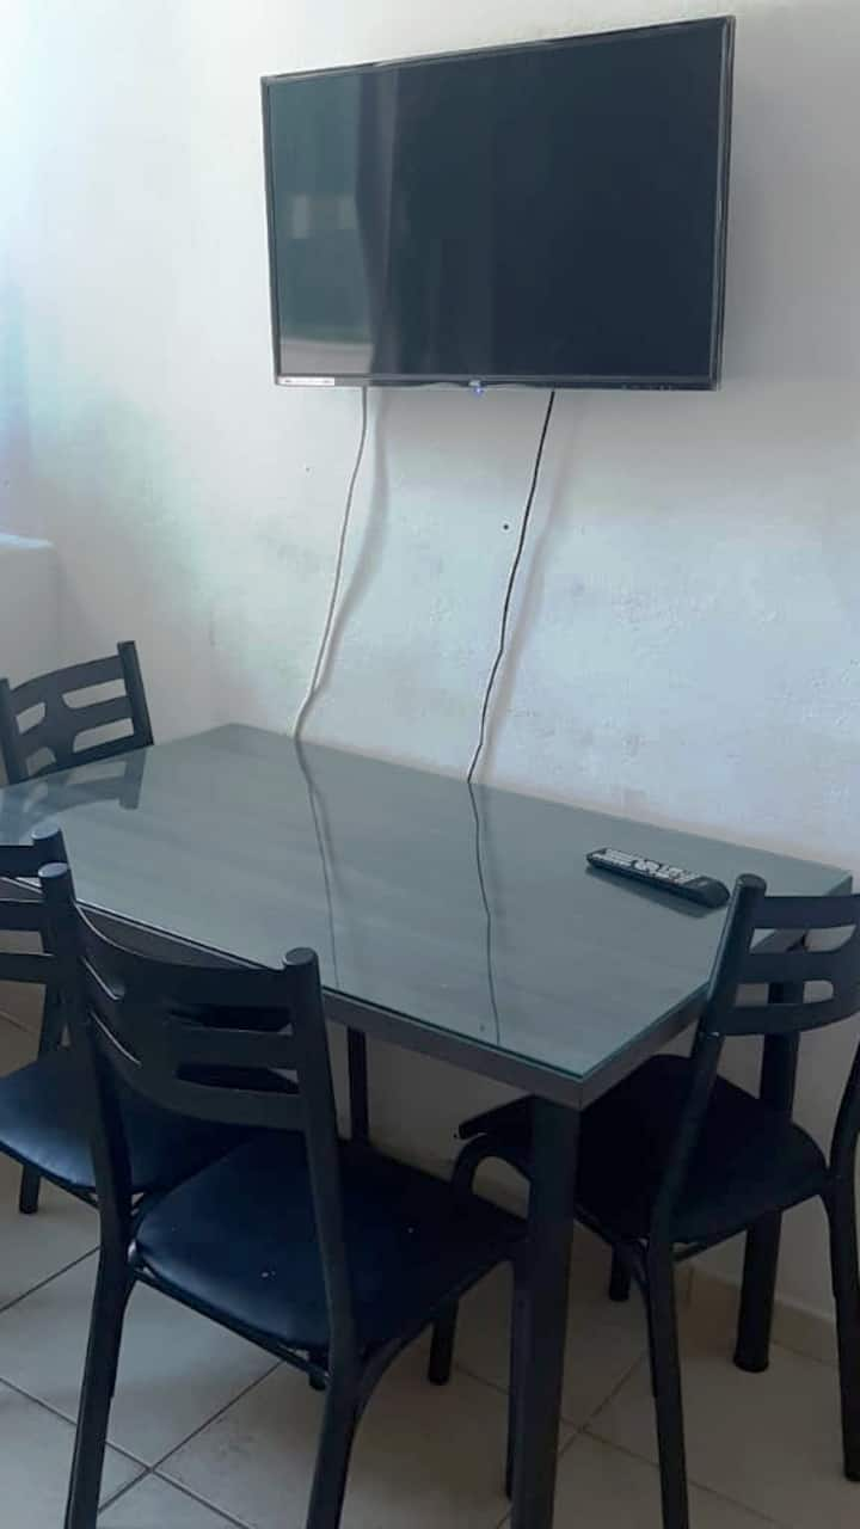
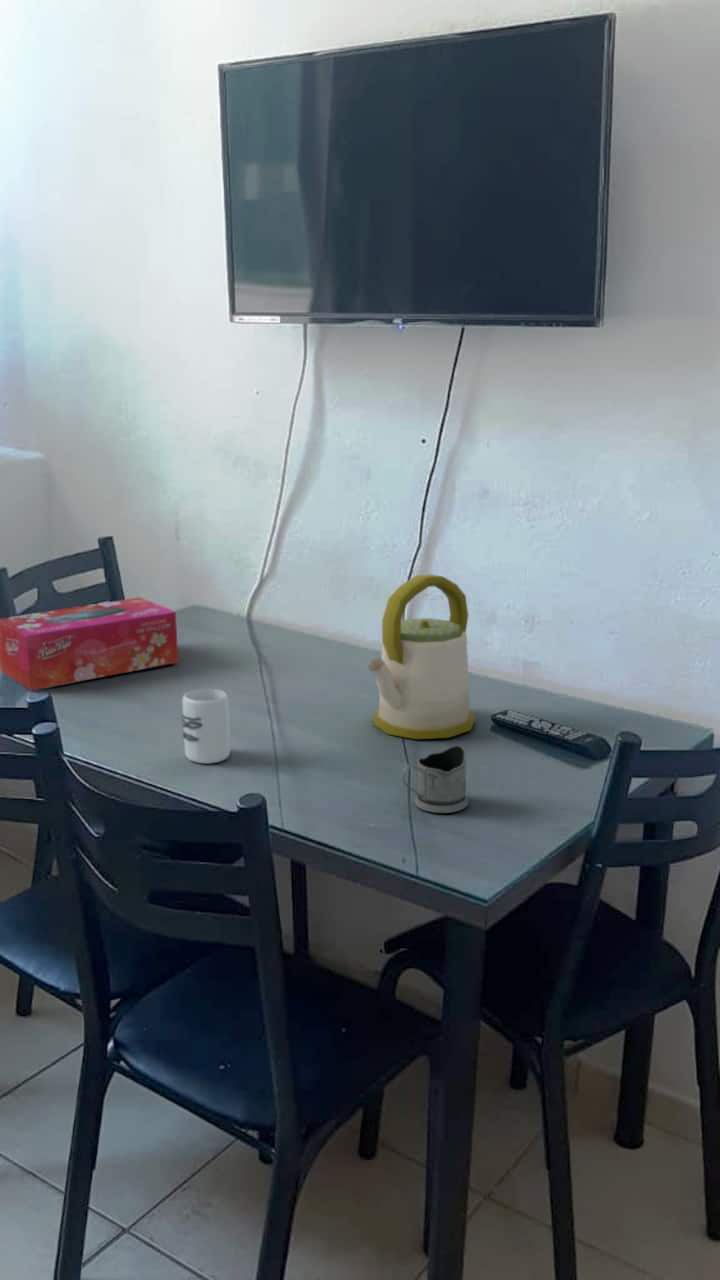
+ tea glass holder (433, 778)
+ tissue box (88, 641)
+ cup (205, 726)
+ kettle (417, 651)
